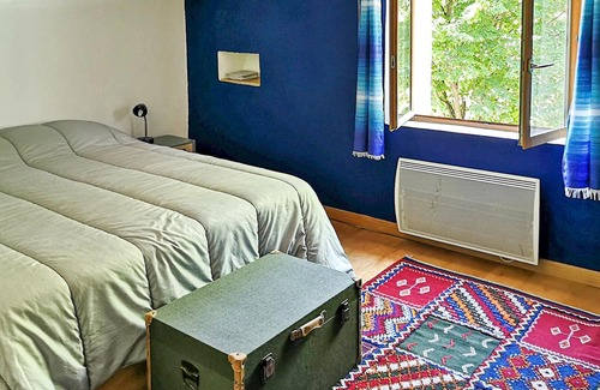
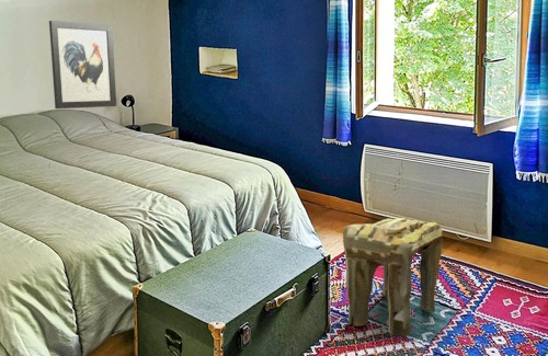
+ stool (395, 267)
+ wall art (84, 66)
